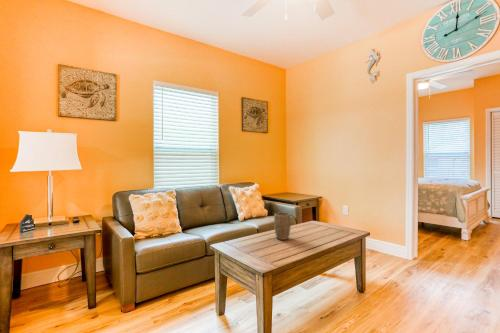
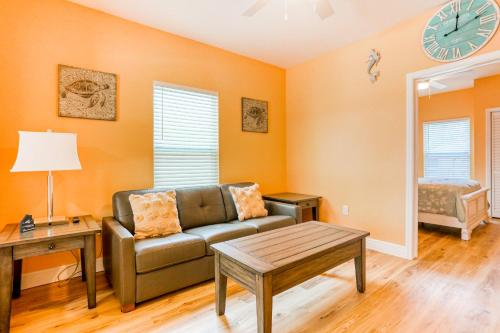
- plant pot (282, 226)
